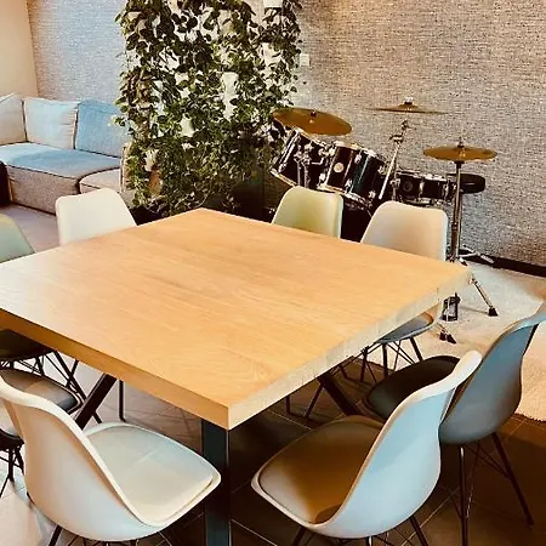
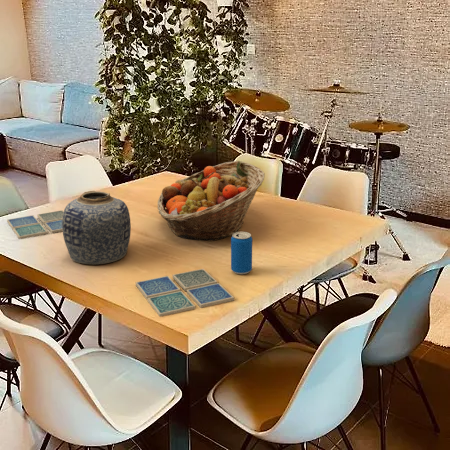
+ drink coaster (182, 292)
+ drink coaster (43, 223)
+ beverage can (241, 253)
+ vase (96, 224)
+ fruit basket (210, 198)
